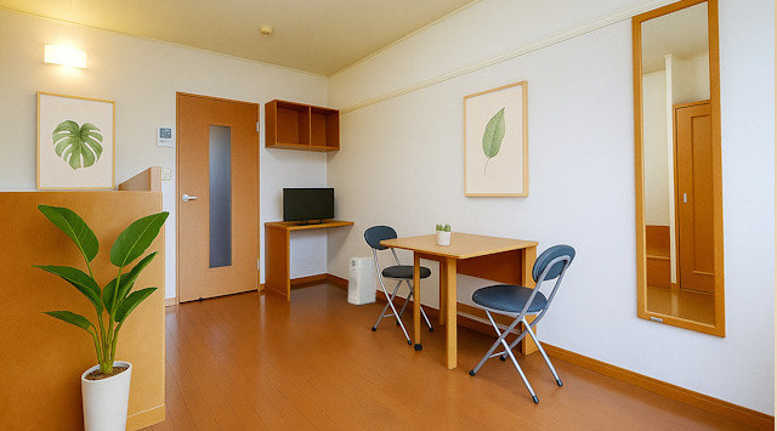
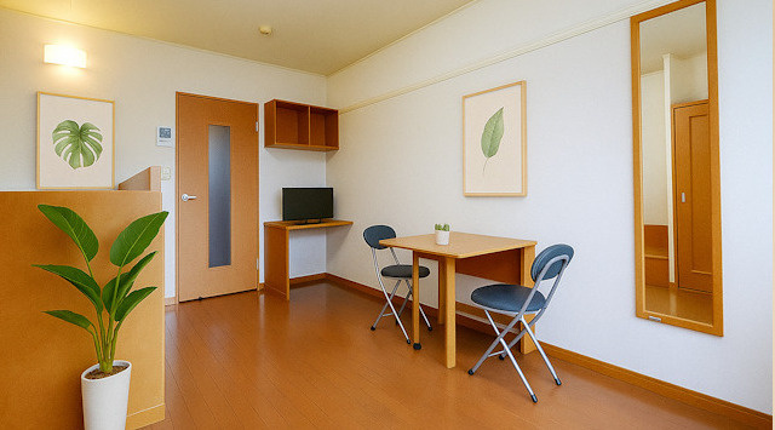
- air purifier (362, 279)
